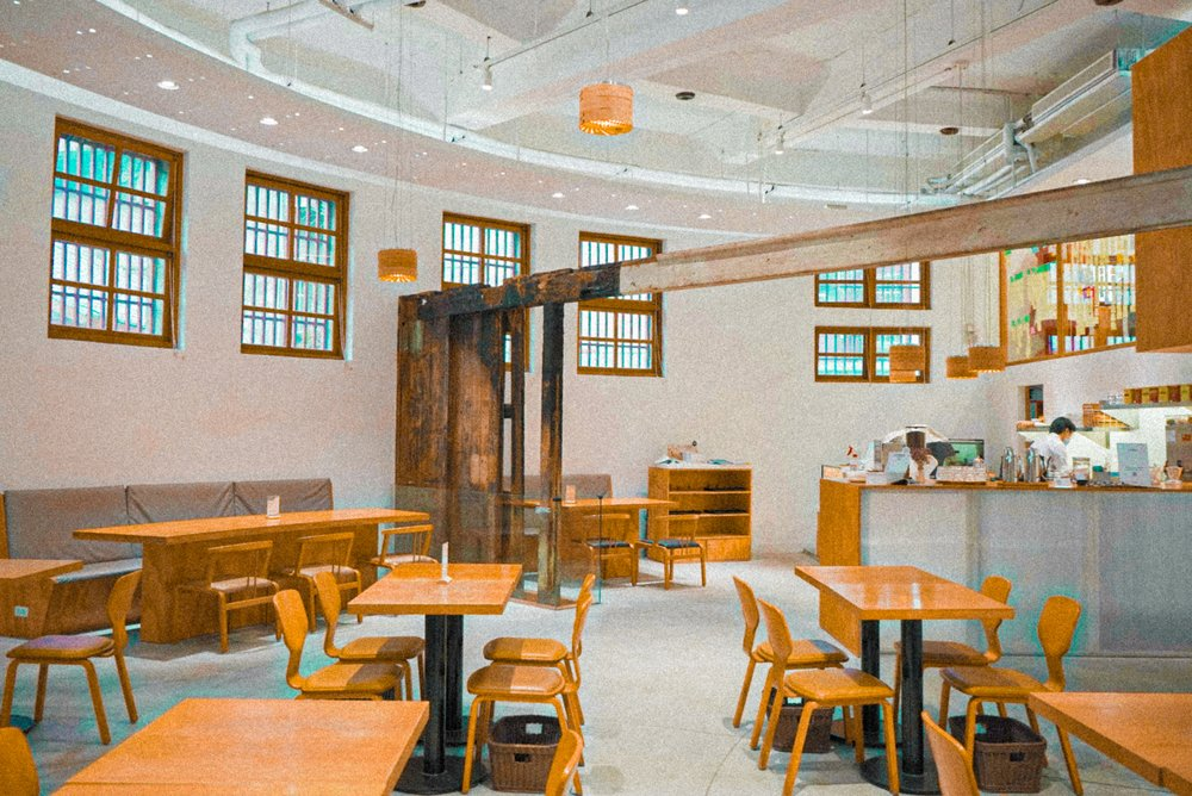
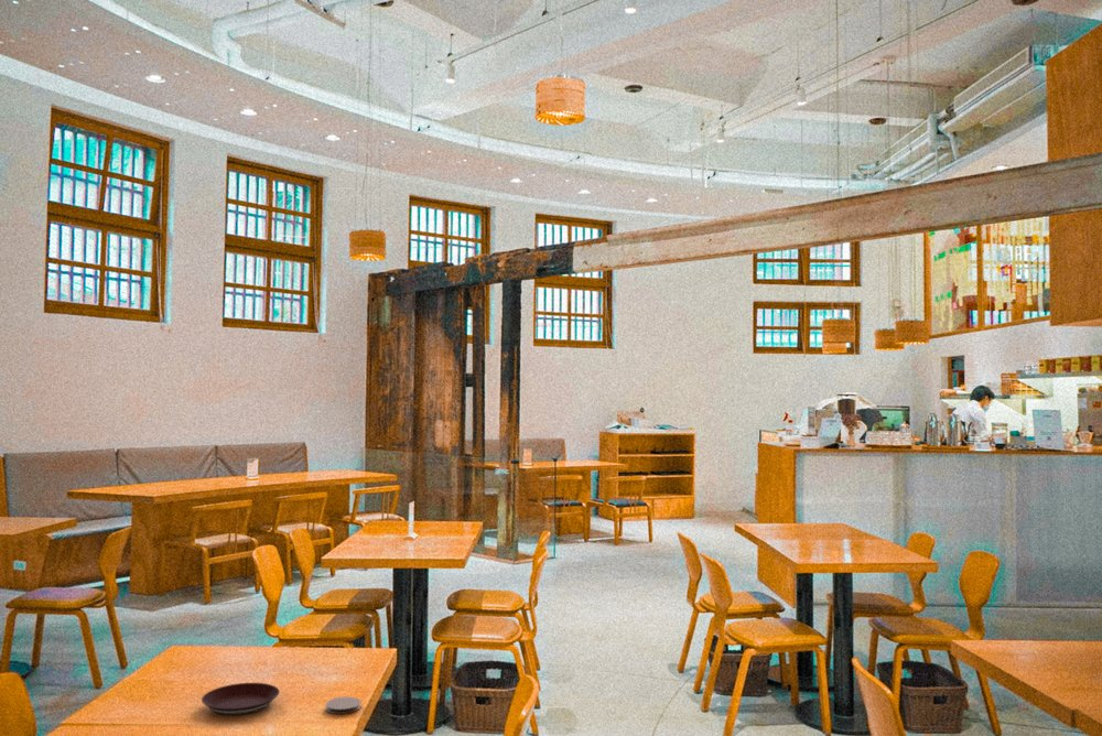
+ coaster (343, 705)
+ plate (240, 700)
